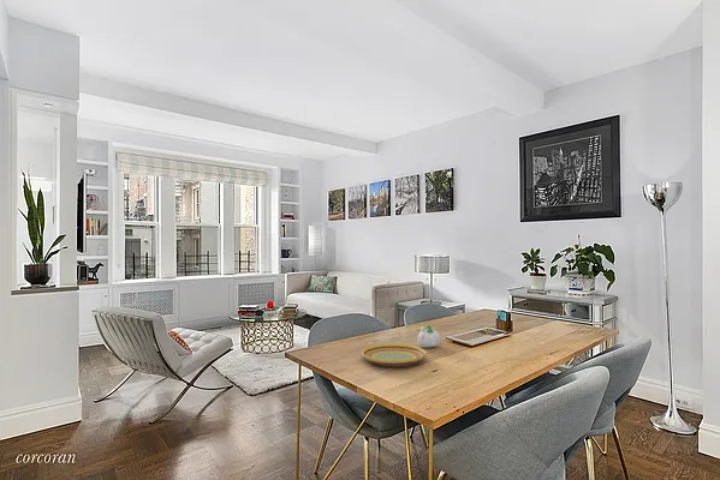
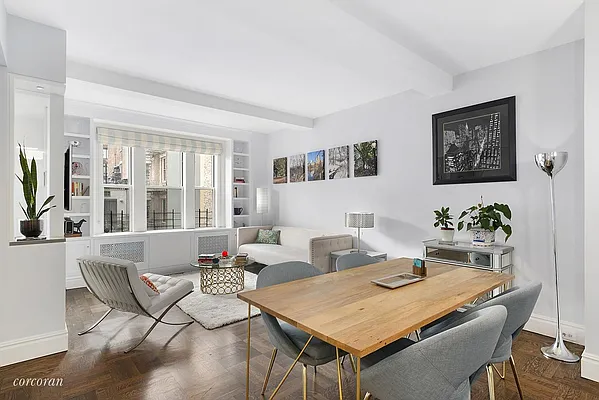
- plate (393, 355)
- succulent planter (428, 335)
